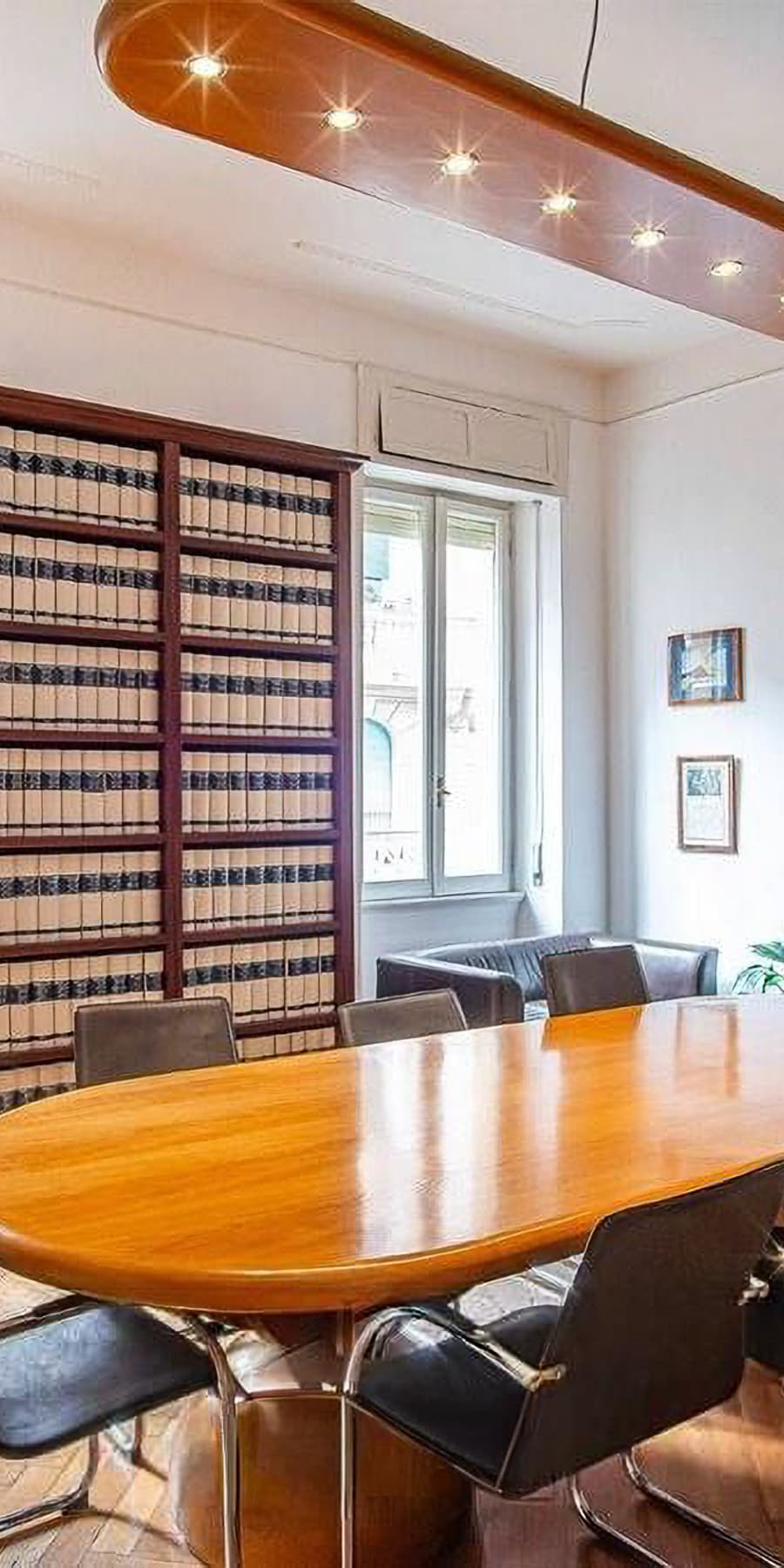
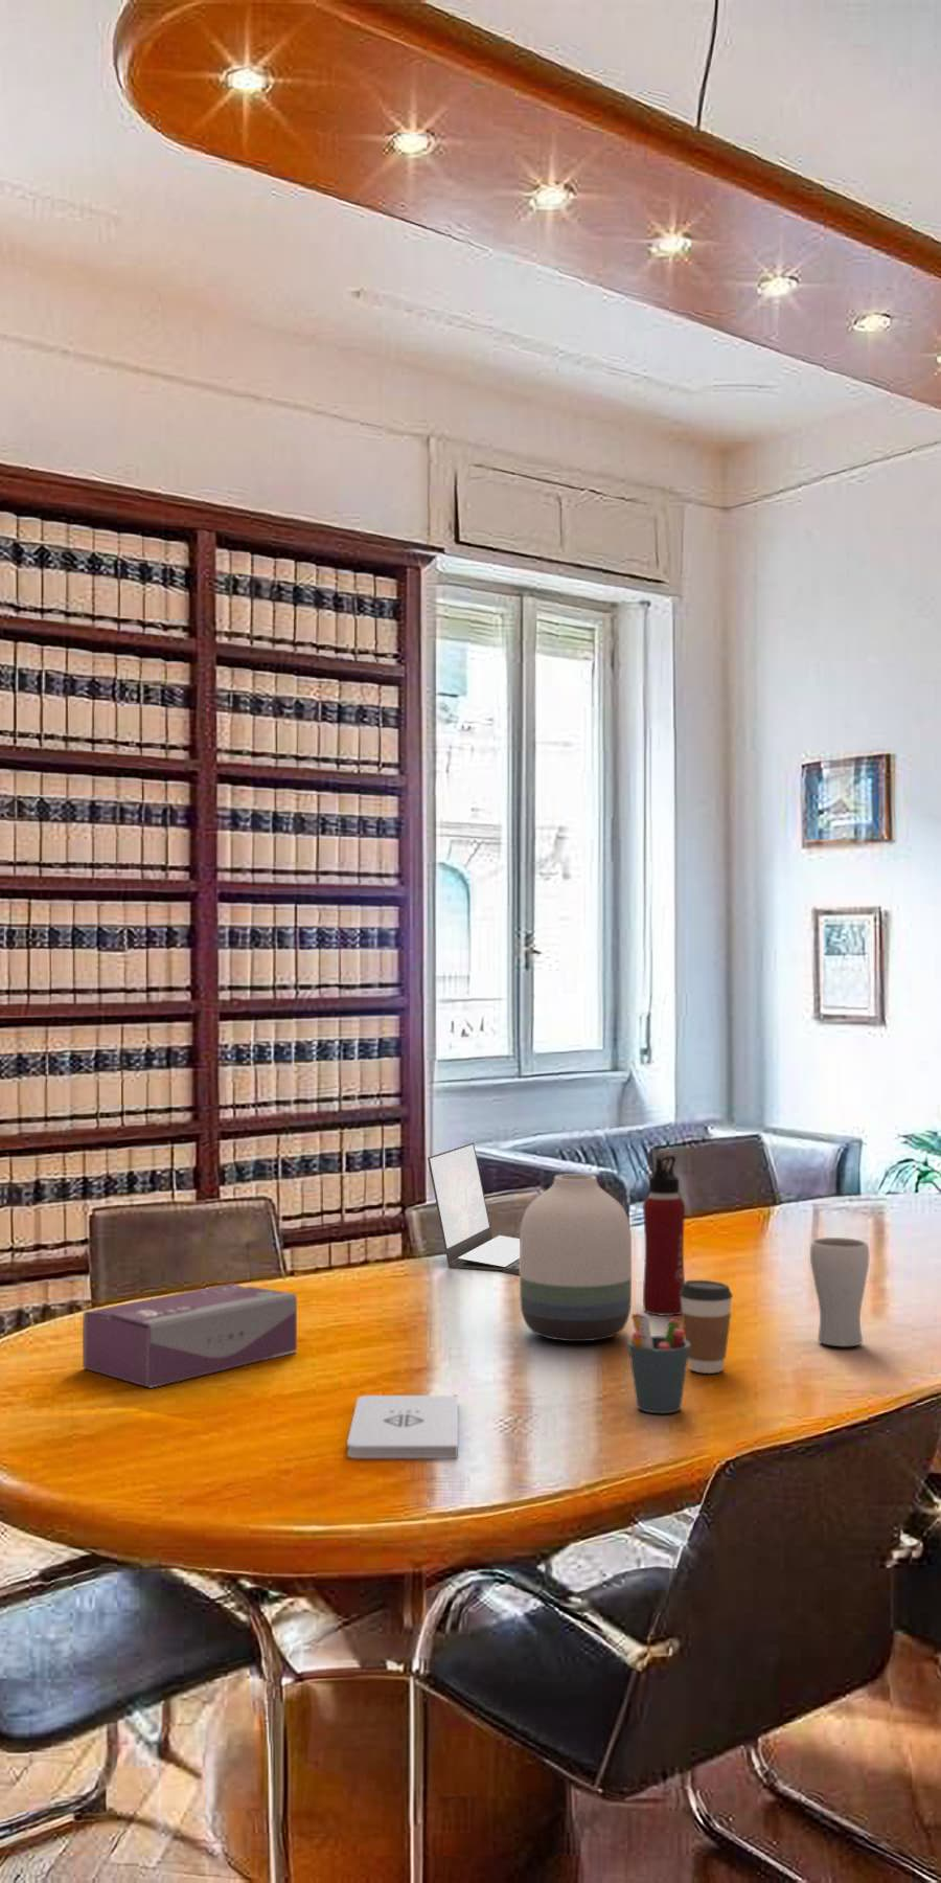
+ pen holder (658, 1357)
+ laptop (486, 1208)
+ notepad (404, 1425)
+ vase (575, 1255)
+ water bottle (664, 1233)
+ drinking glass (840, 1292)
+ tissue box (191, 1329)
+ coffee cup (706, 1326)
